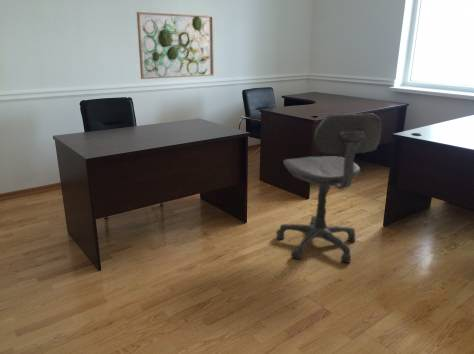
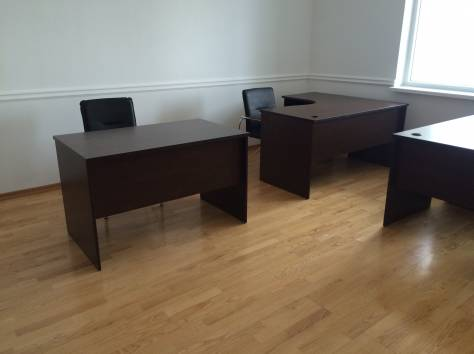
- office chair (325, 179)
- wall art (178, 46)
